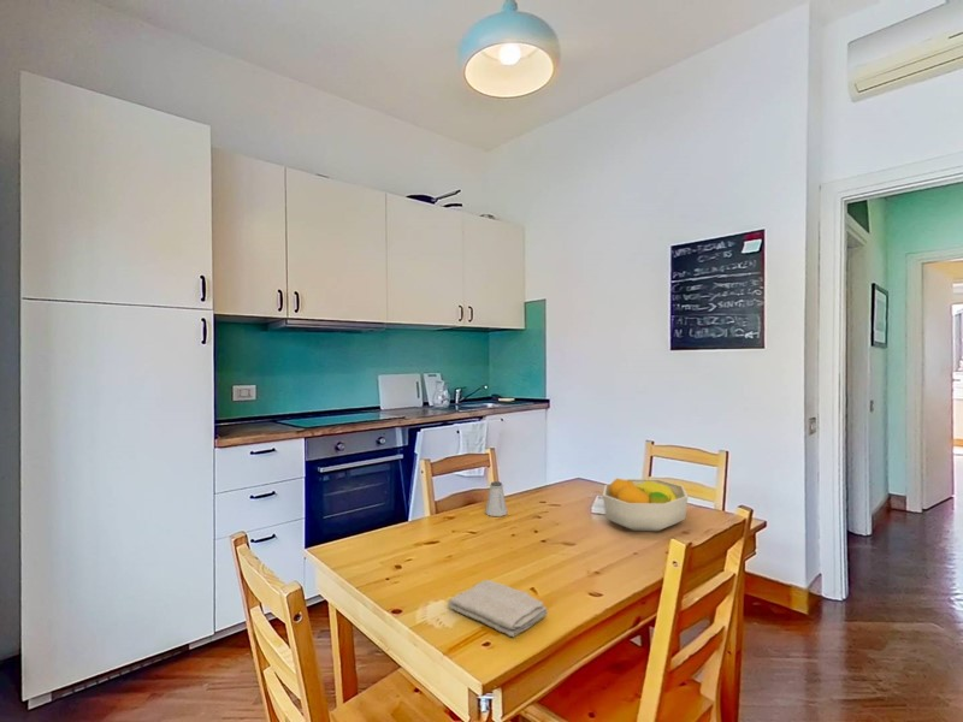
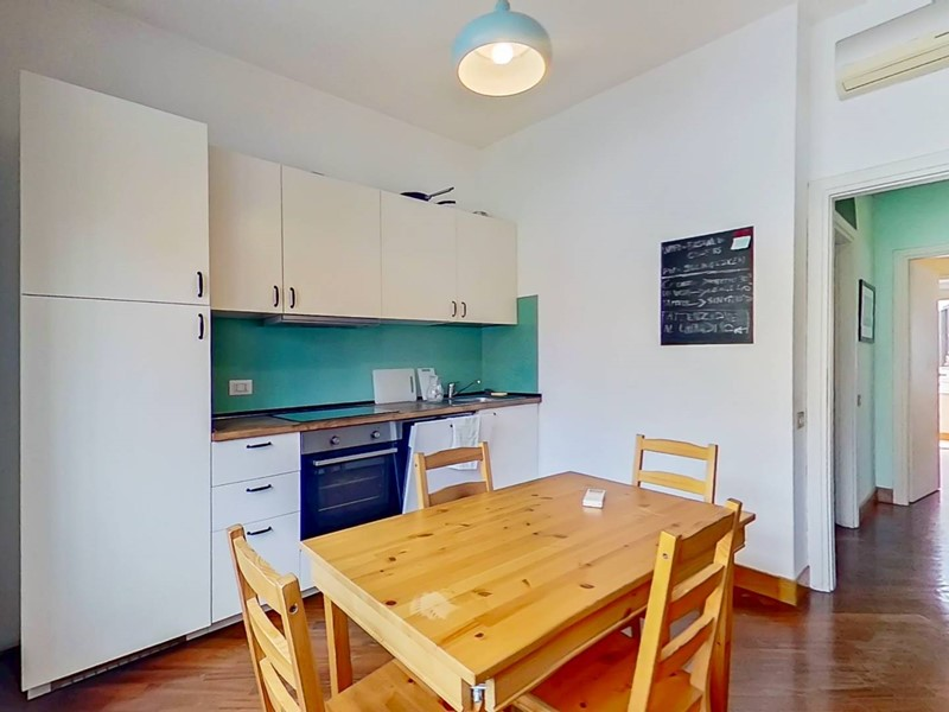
- fruit bowl (644, 498)
- washcloth (497, 604)
- saltshaker (496, 497)
